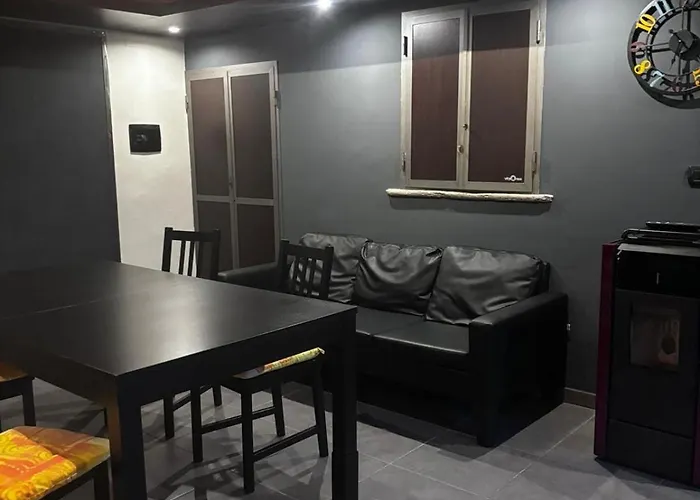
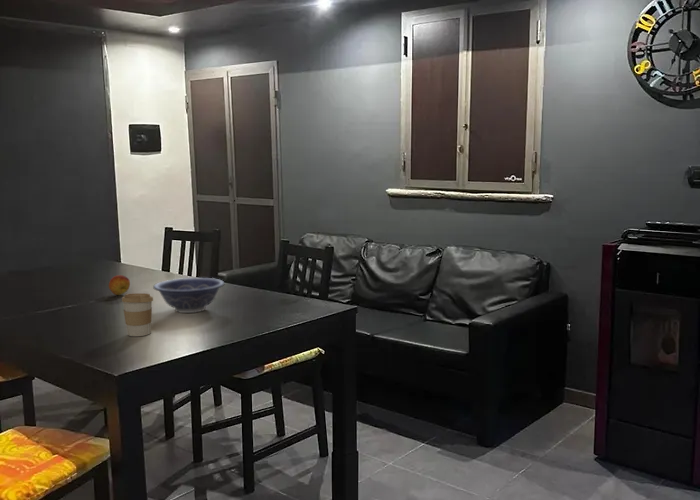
+ decorative bowl (189, 296)
+ fruit (118, 285)
+ coffee cup (138, 313)
